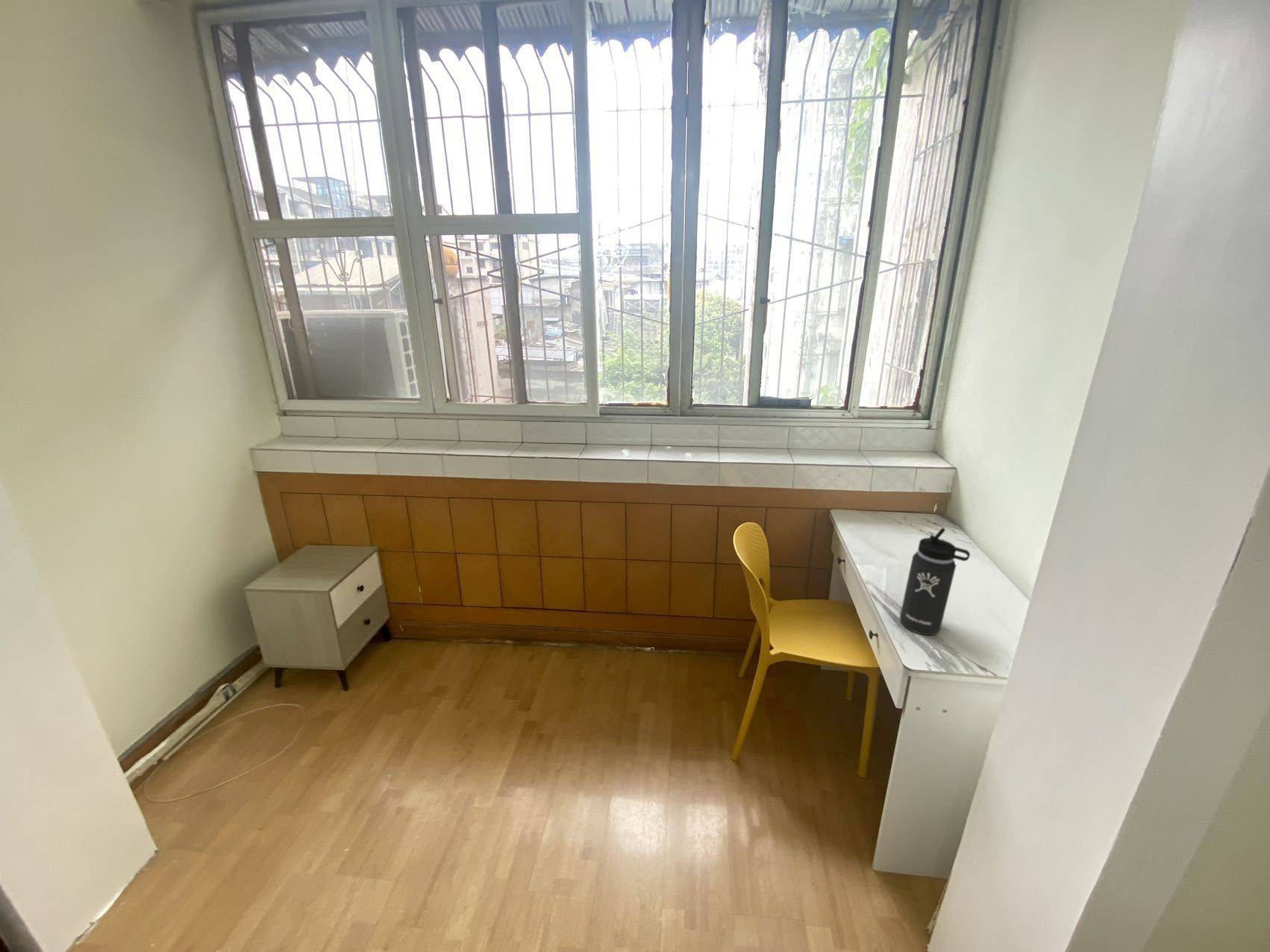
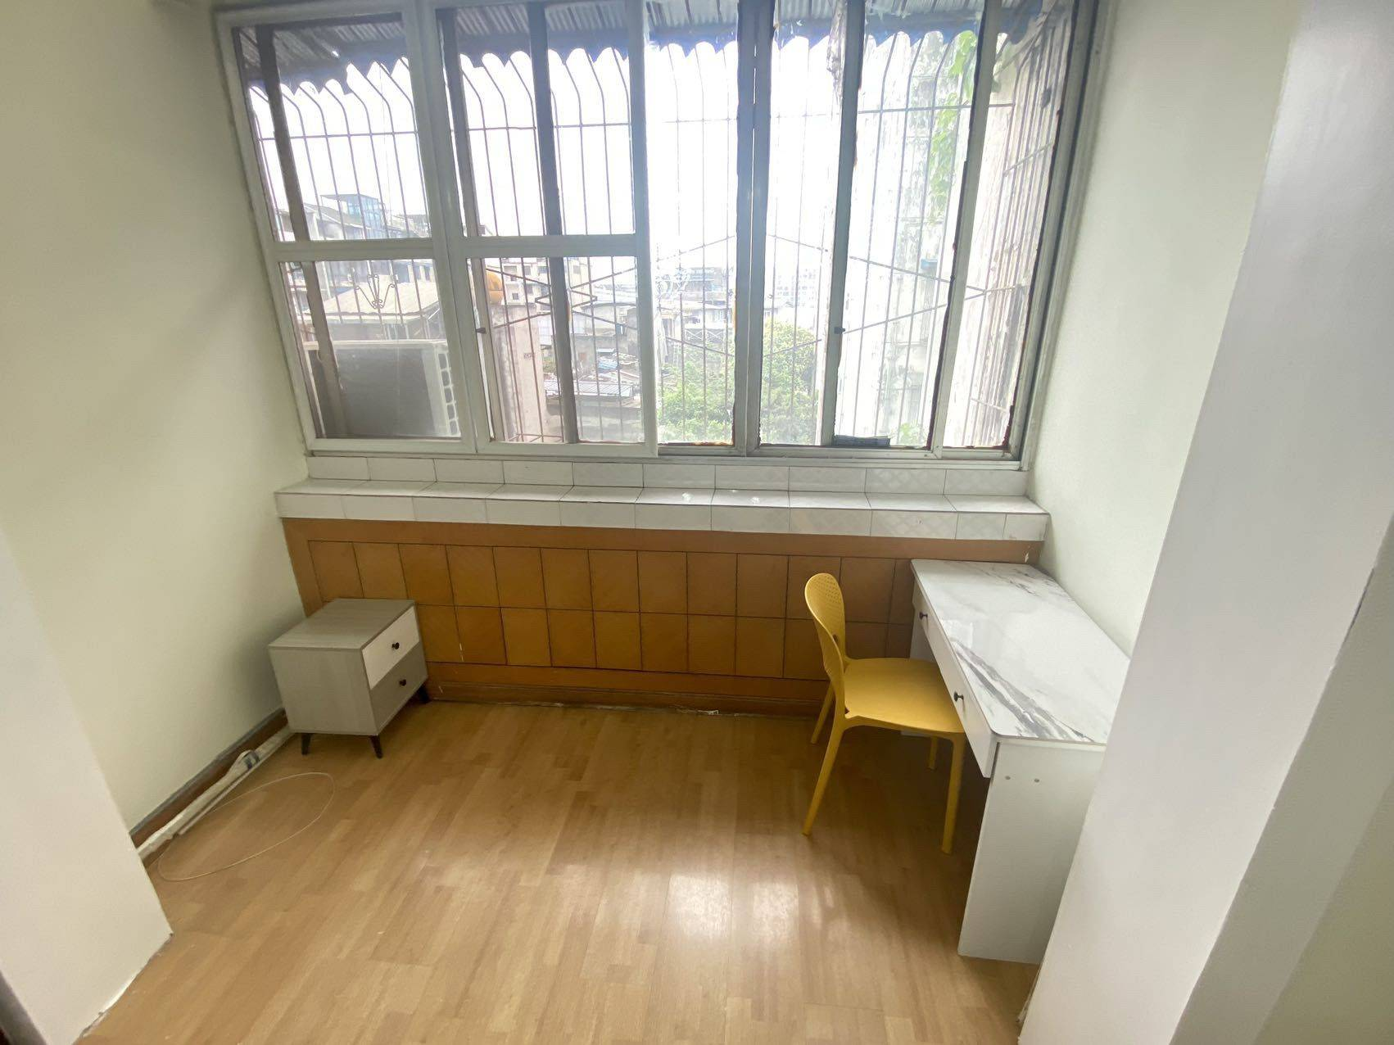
- thermos bottle (935, 579)
